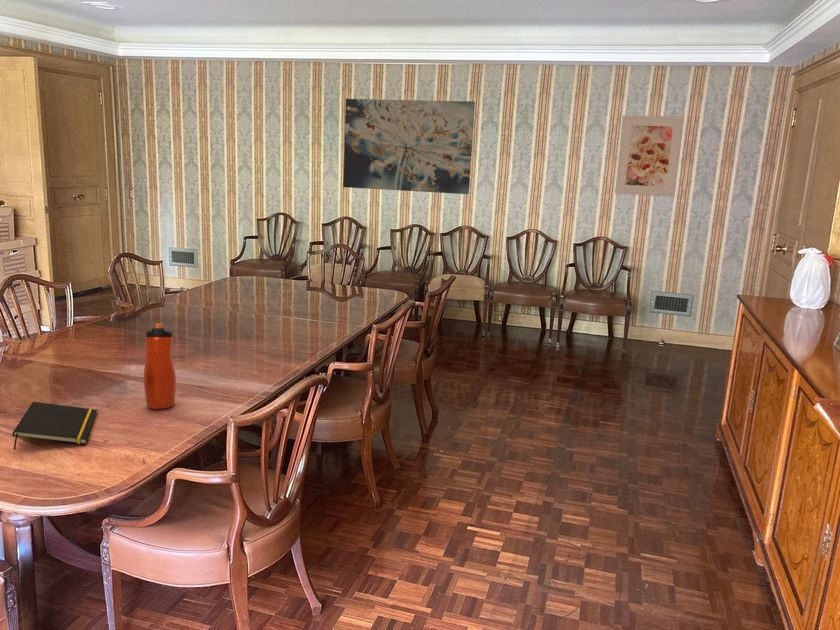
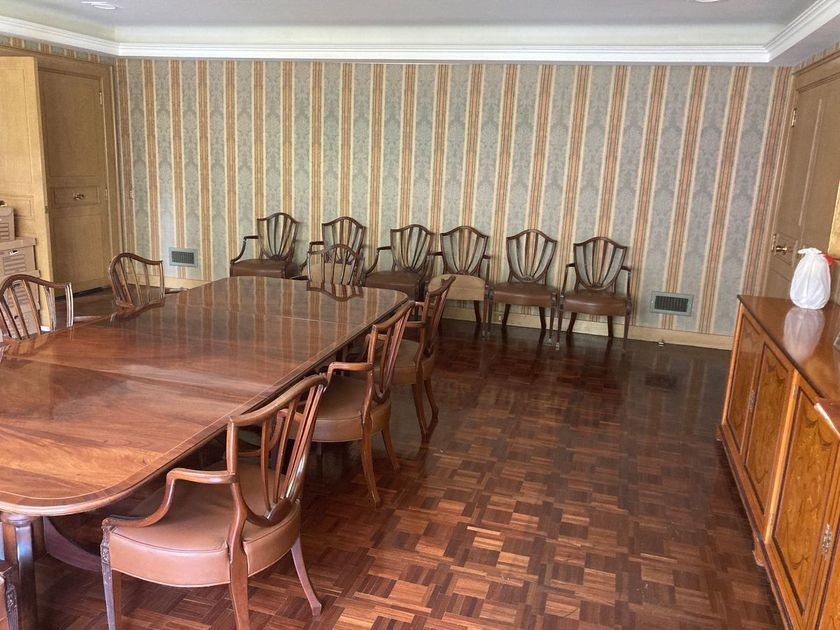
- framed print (648, 156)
- notepad (58, 422)
- water bottle (159, 364)
- wall art (406, 146)
